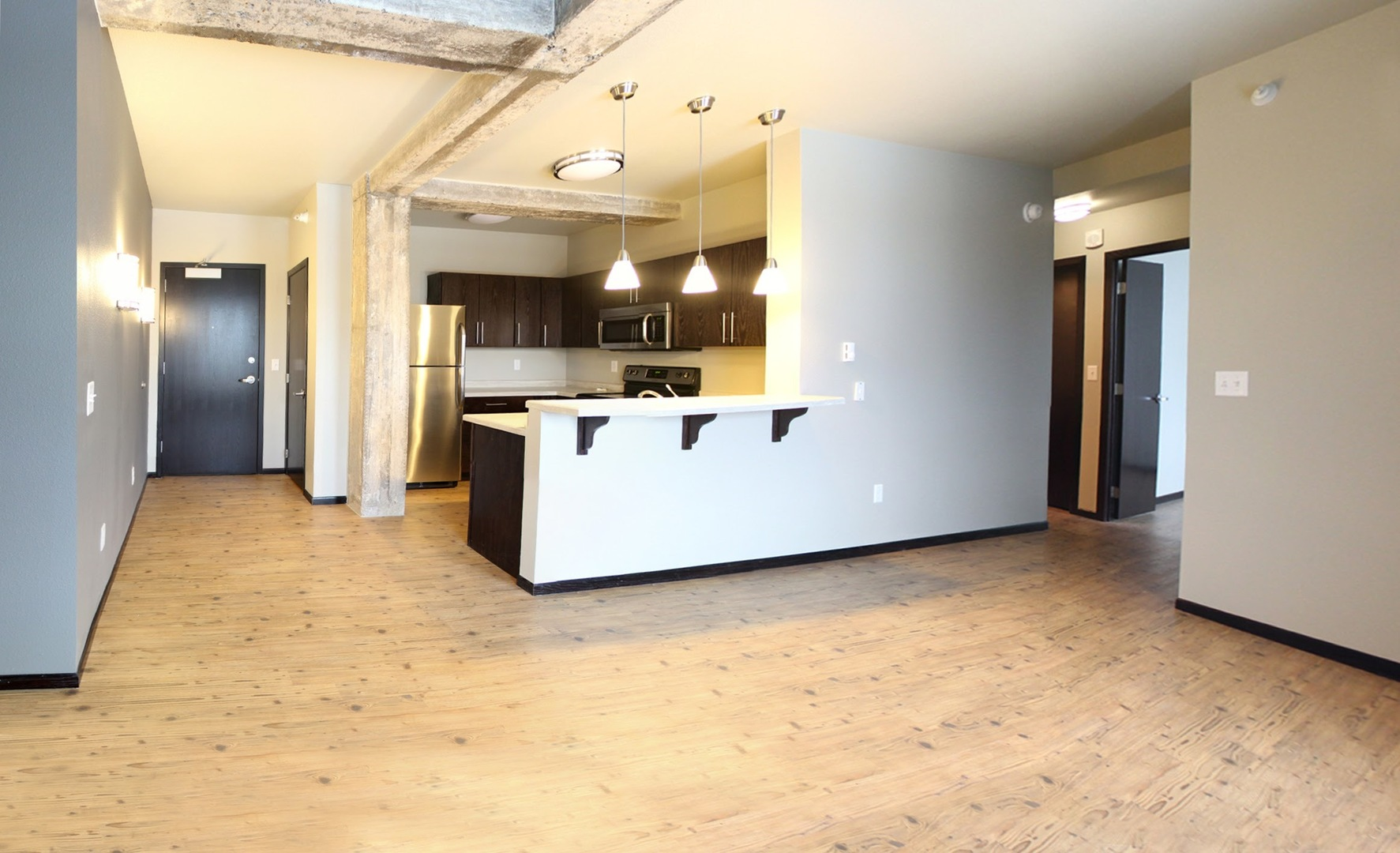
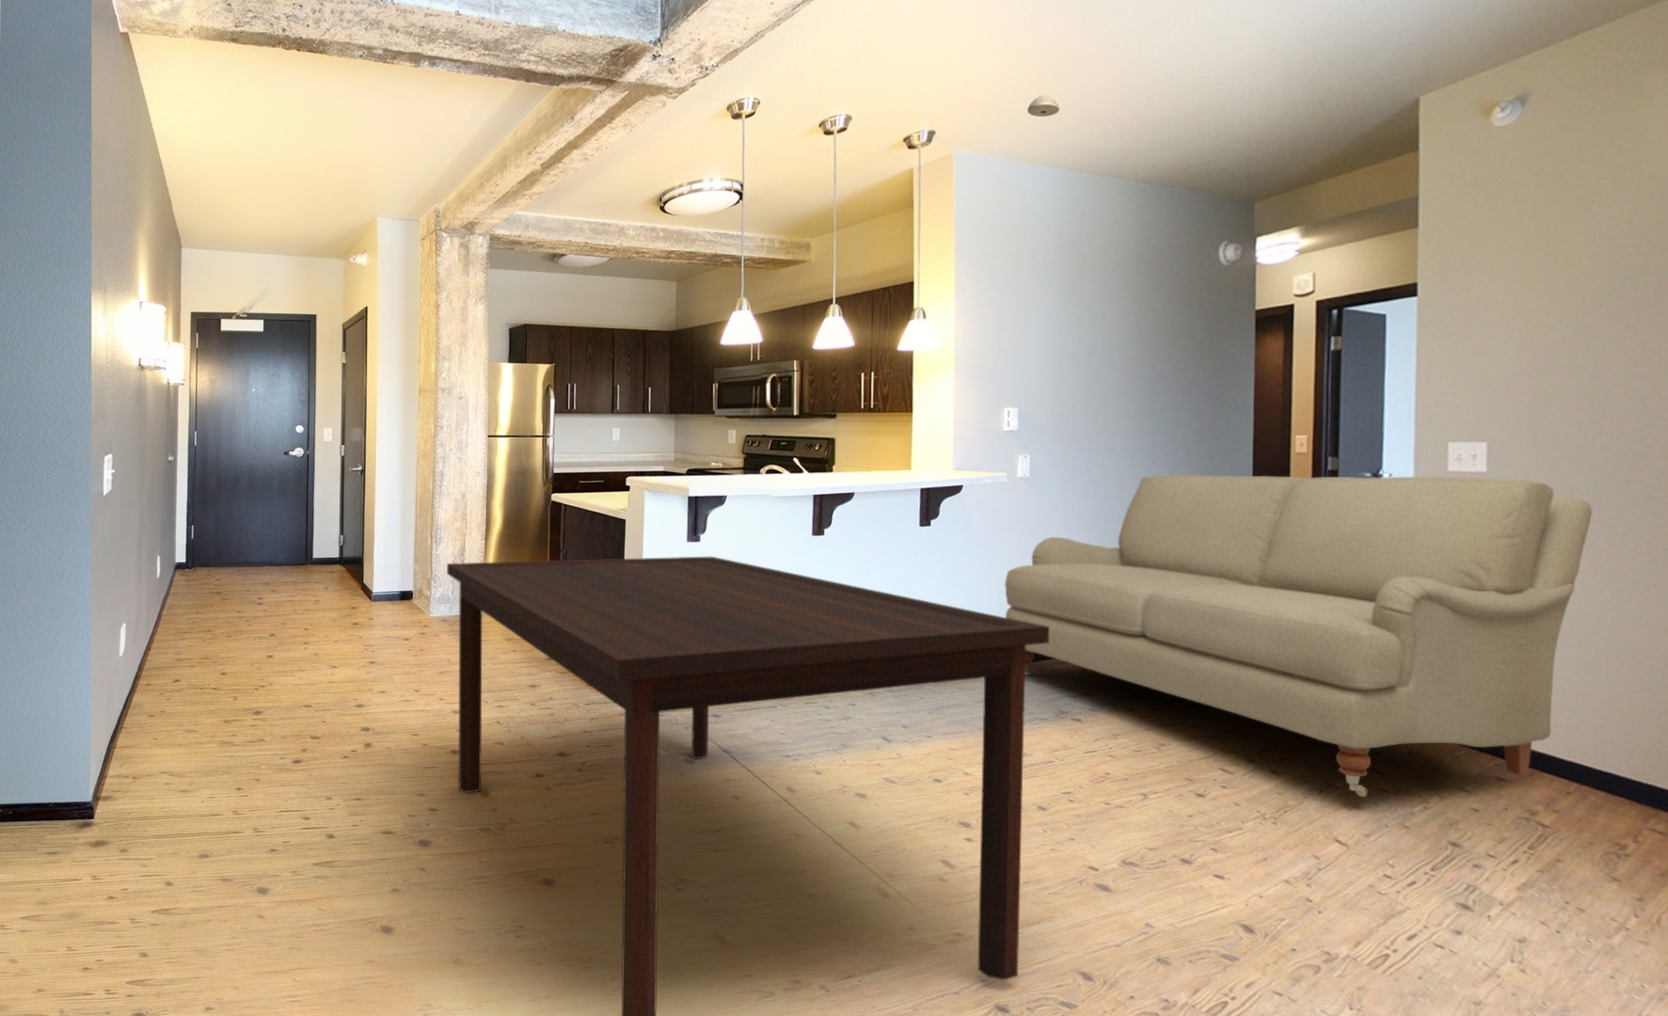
+ sofa (1243, 596)
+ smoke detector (1044, 105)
+ dining table (692, 728)
